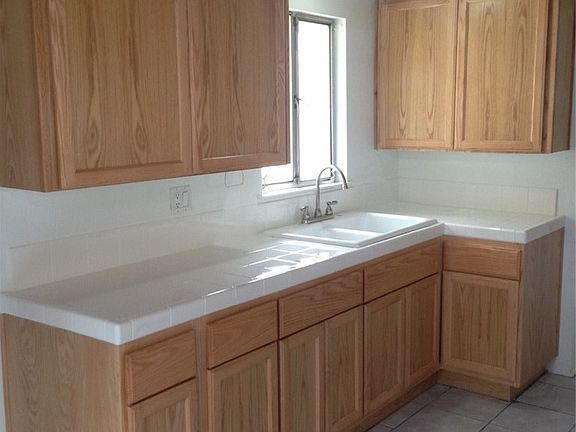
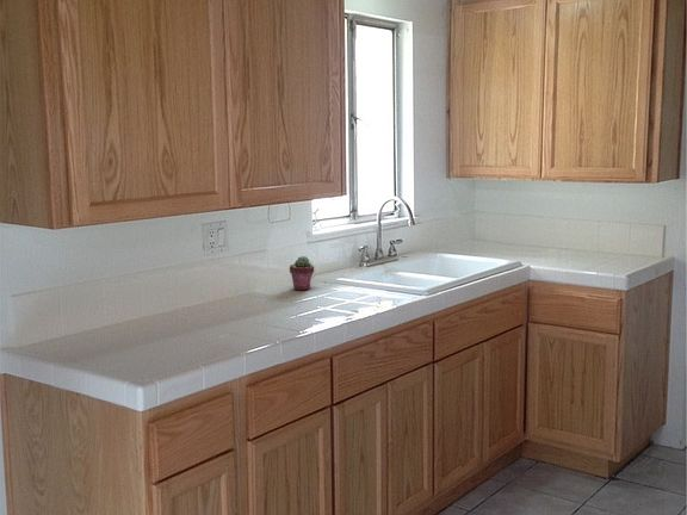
+ potted succulent (302, 272)
